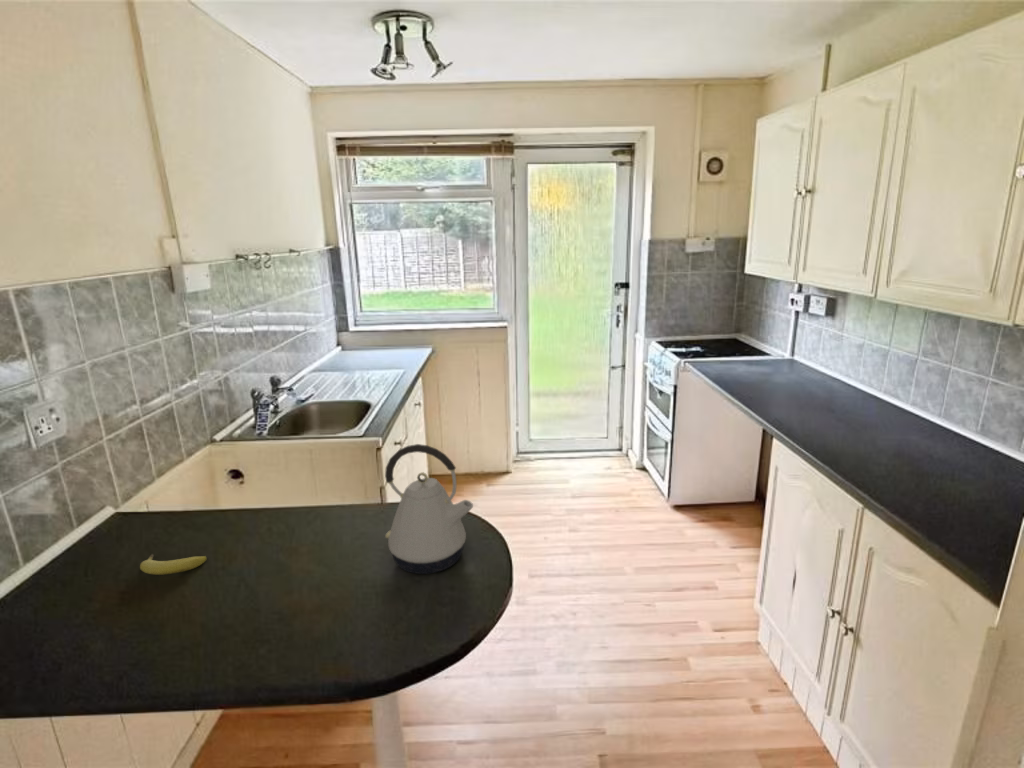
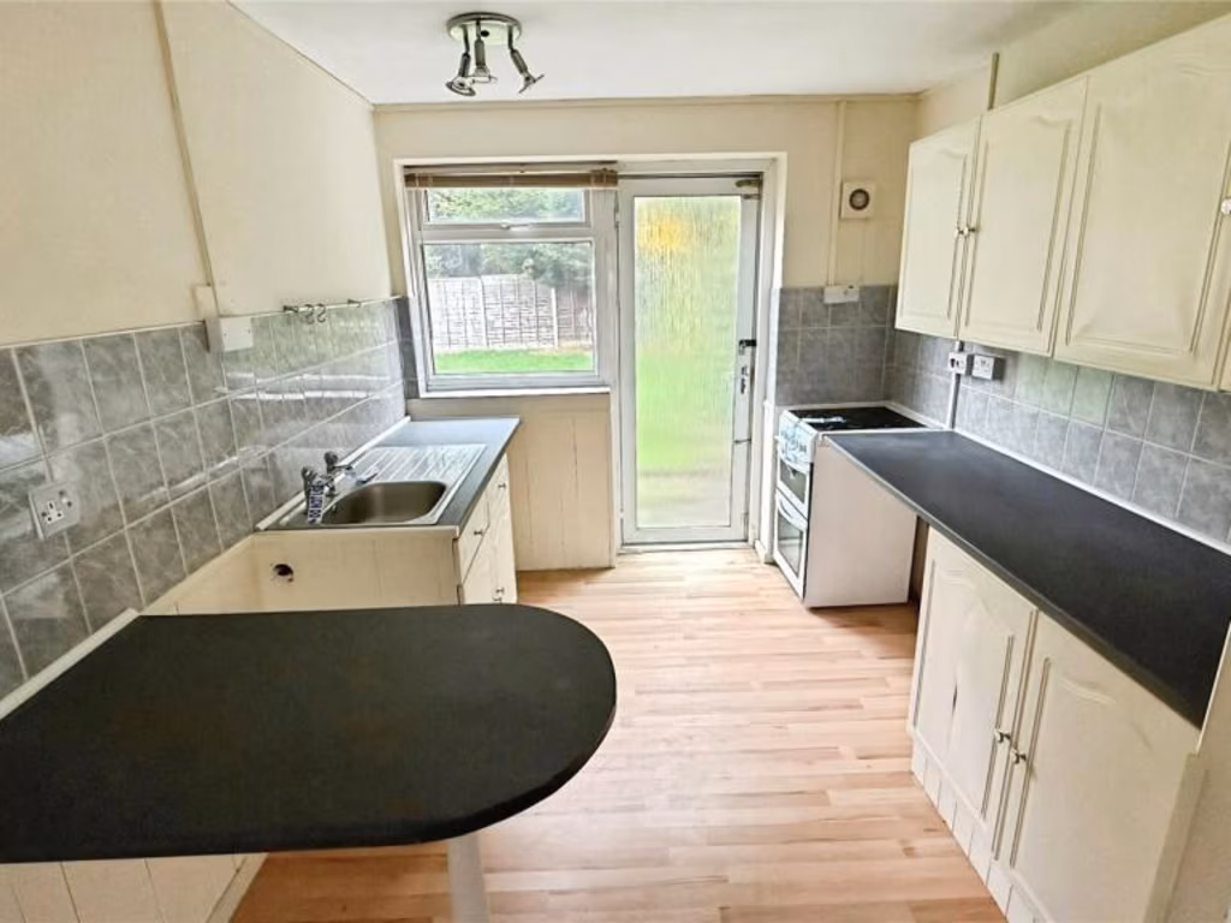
- kettle (427, 502)
- fruit (167, 562)
